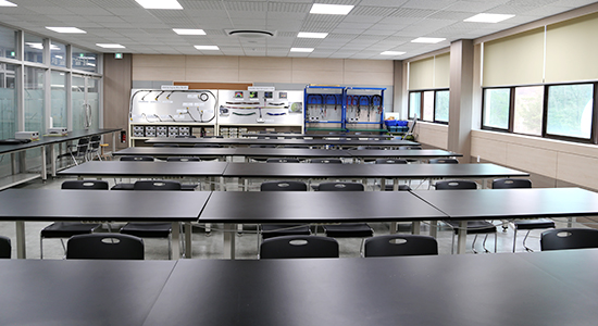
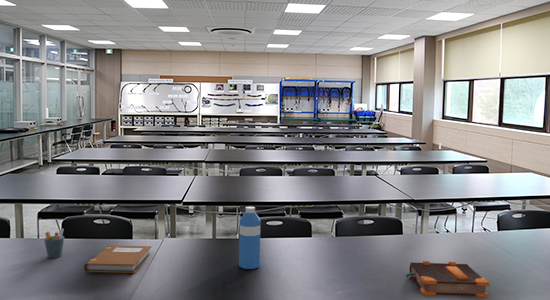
+ water bottle (249, 236)
+ pen holder (54, 242)
+ notebook (120, 257)
+ bible (442, 277)
